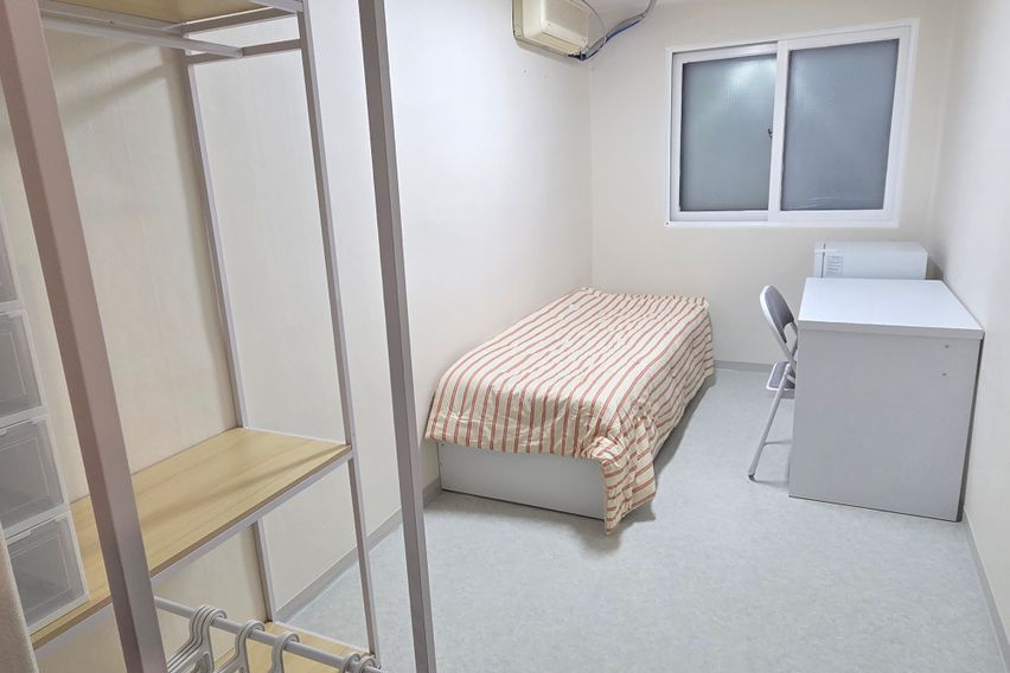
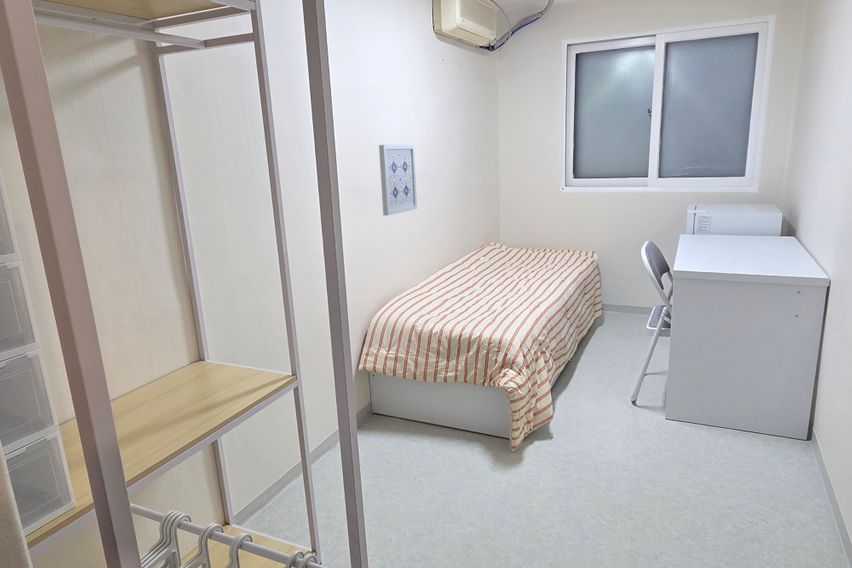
+ wall art (399, 178)
